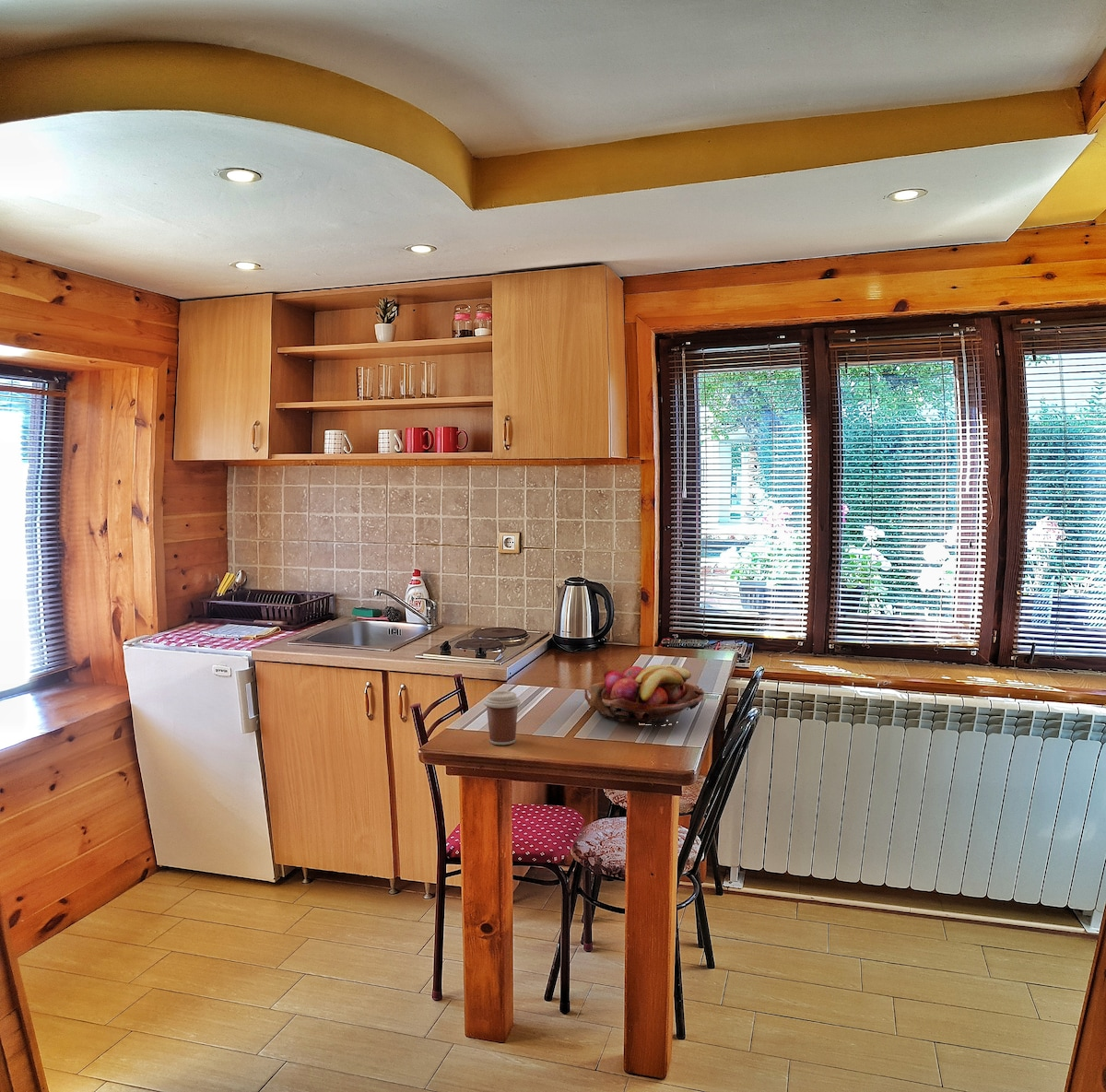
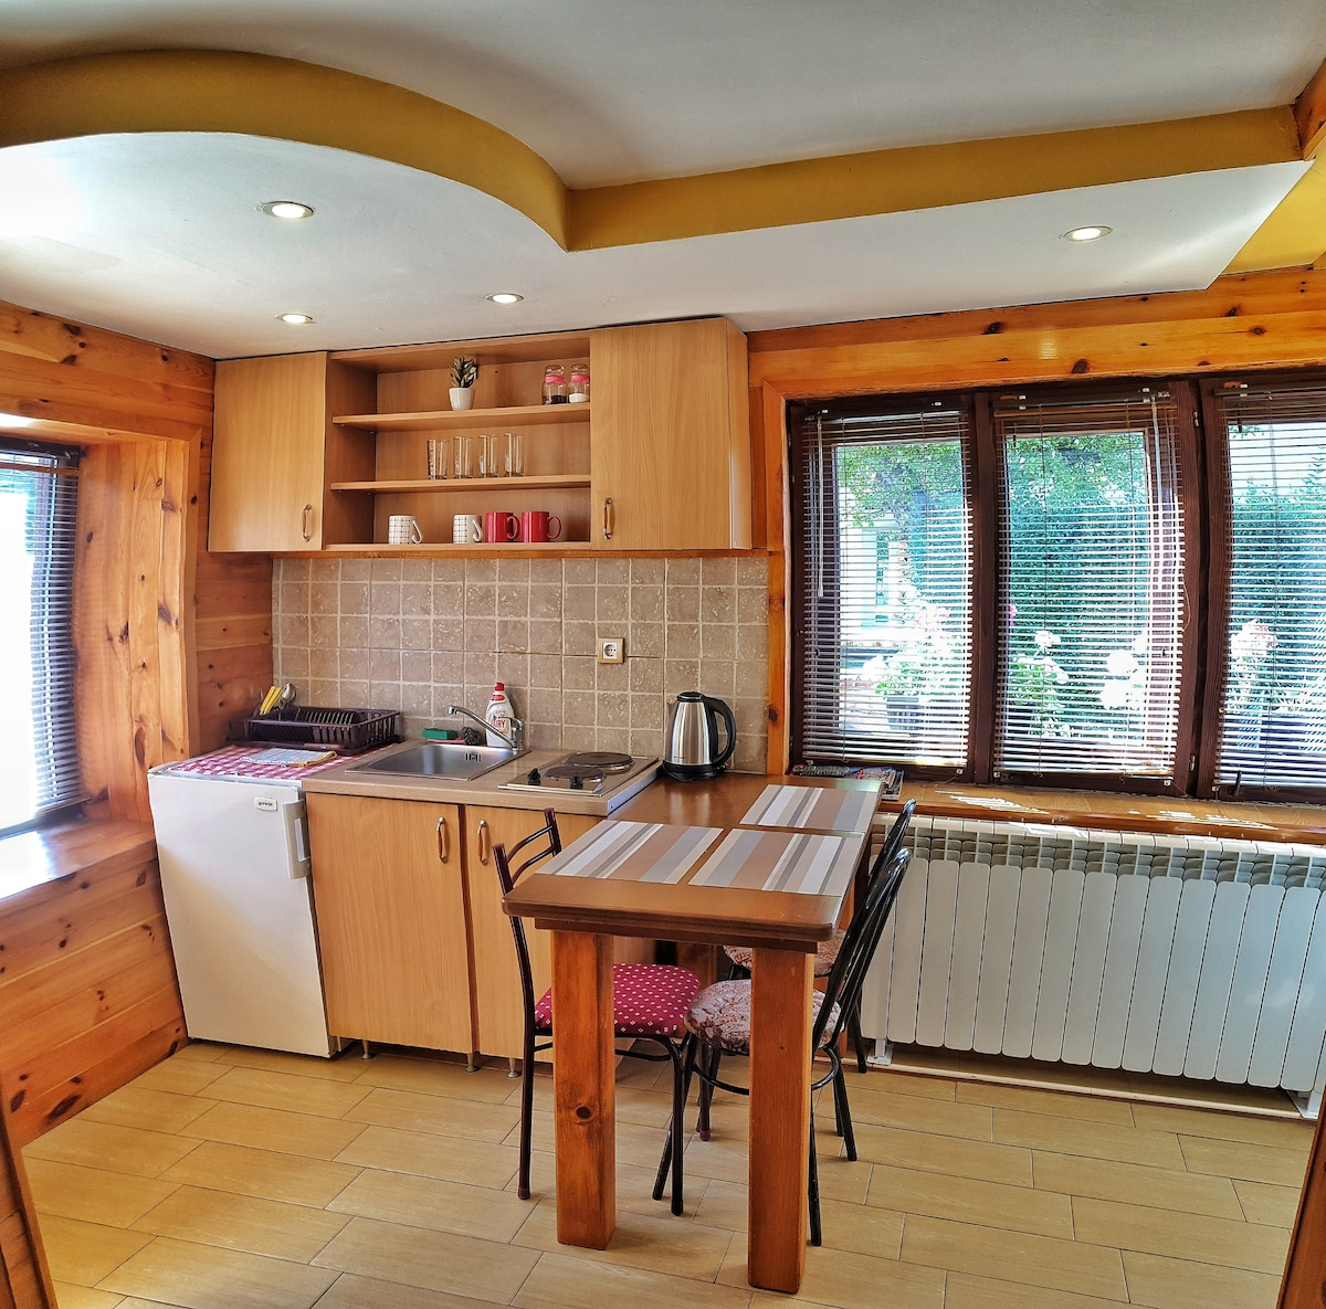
- fruit basket (644, 690)
- coffee cup (502, 717)
